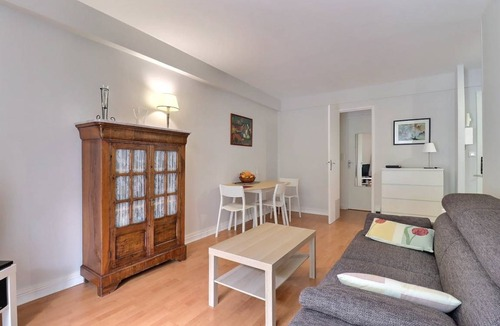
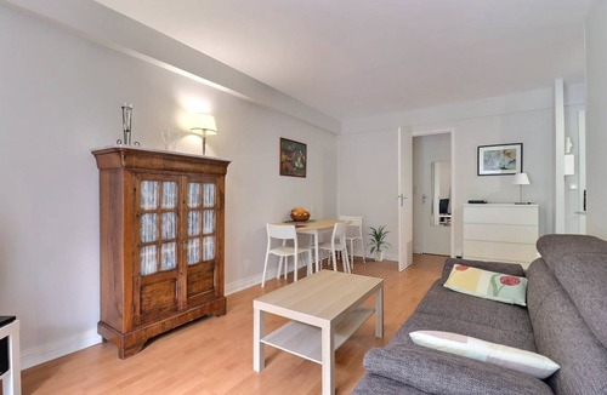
+ indoor plant (376, 241)
